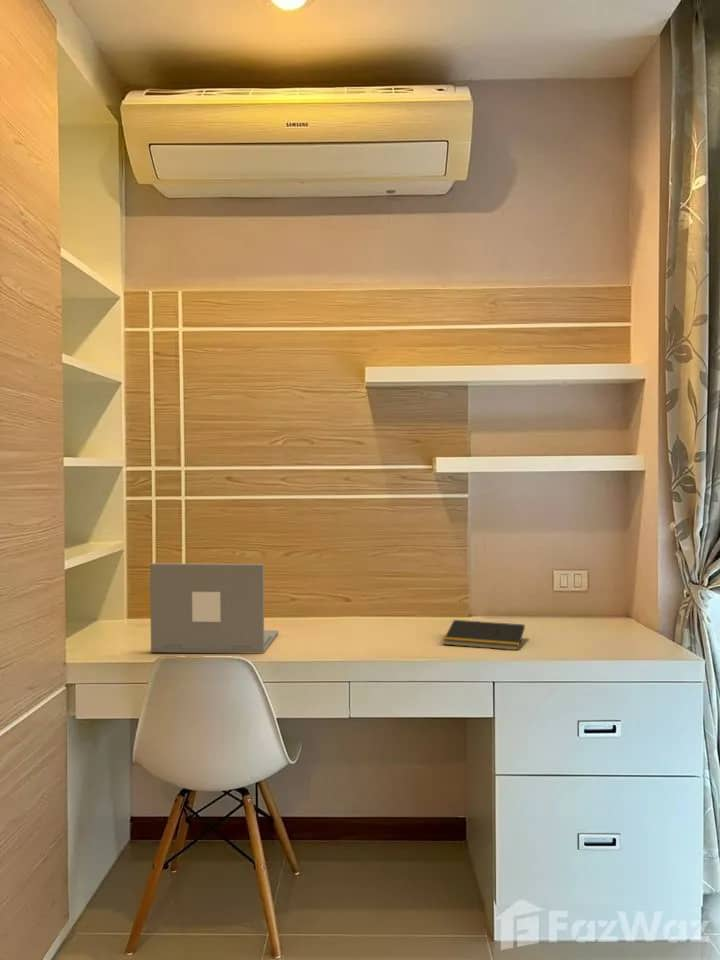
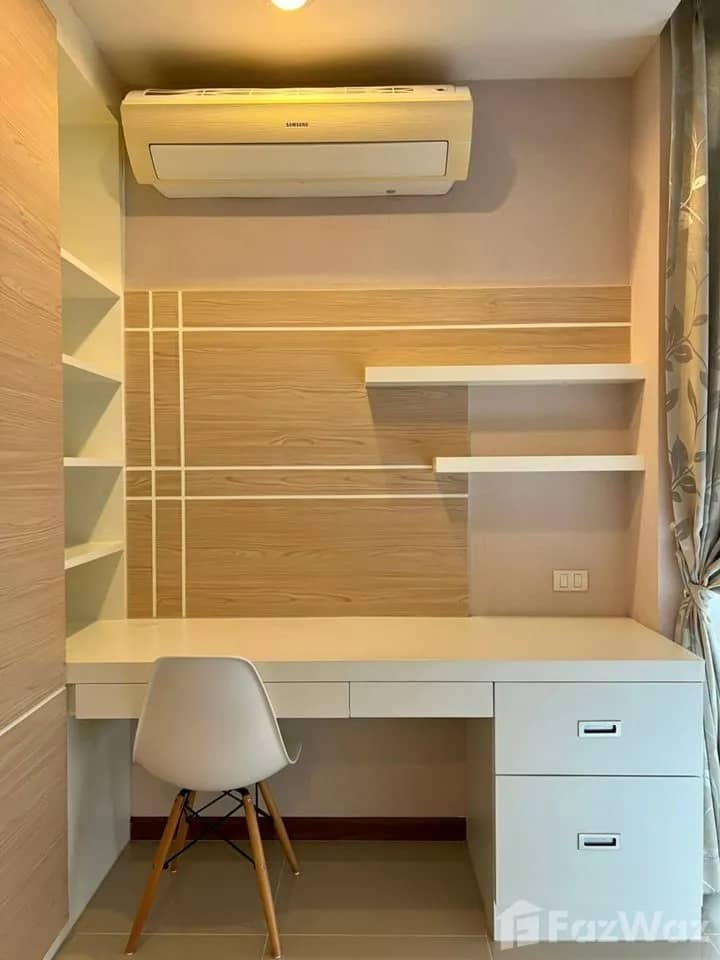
- laptop (217, 600)
- notepad (484, 634)
